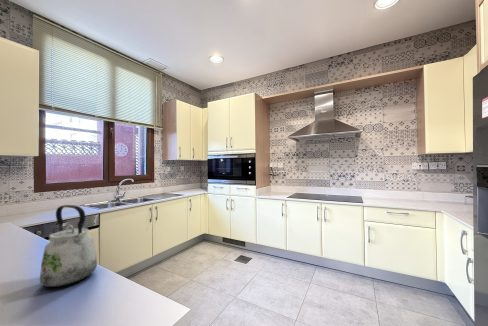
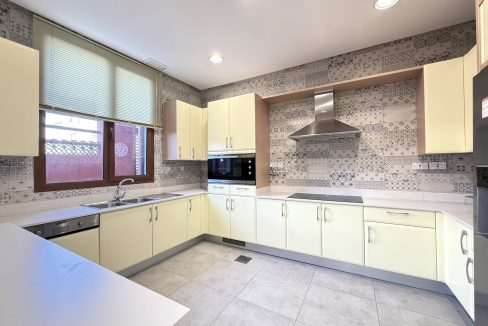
- kettle (65, 240)
